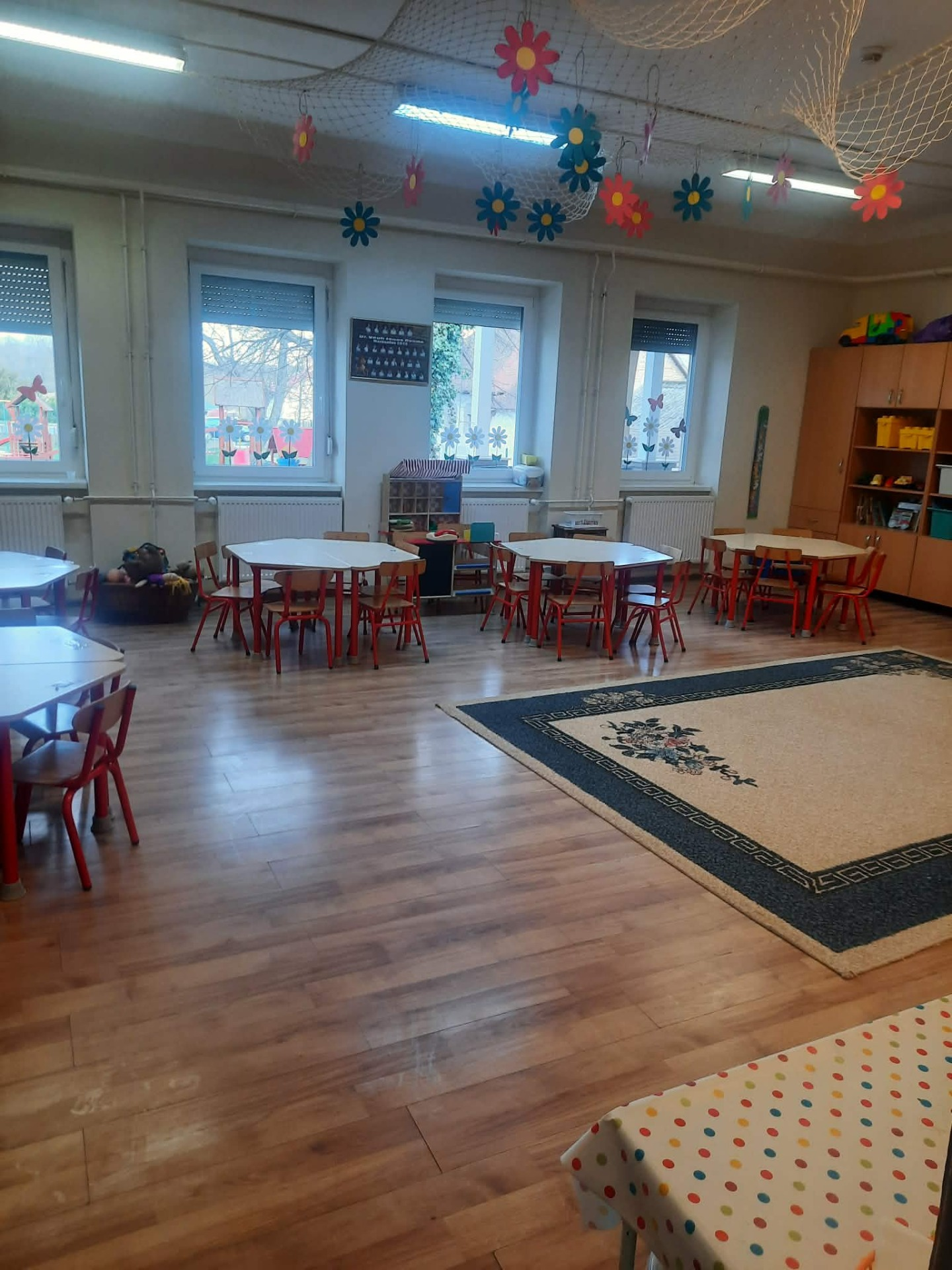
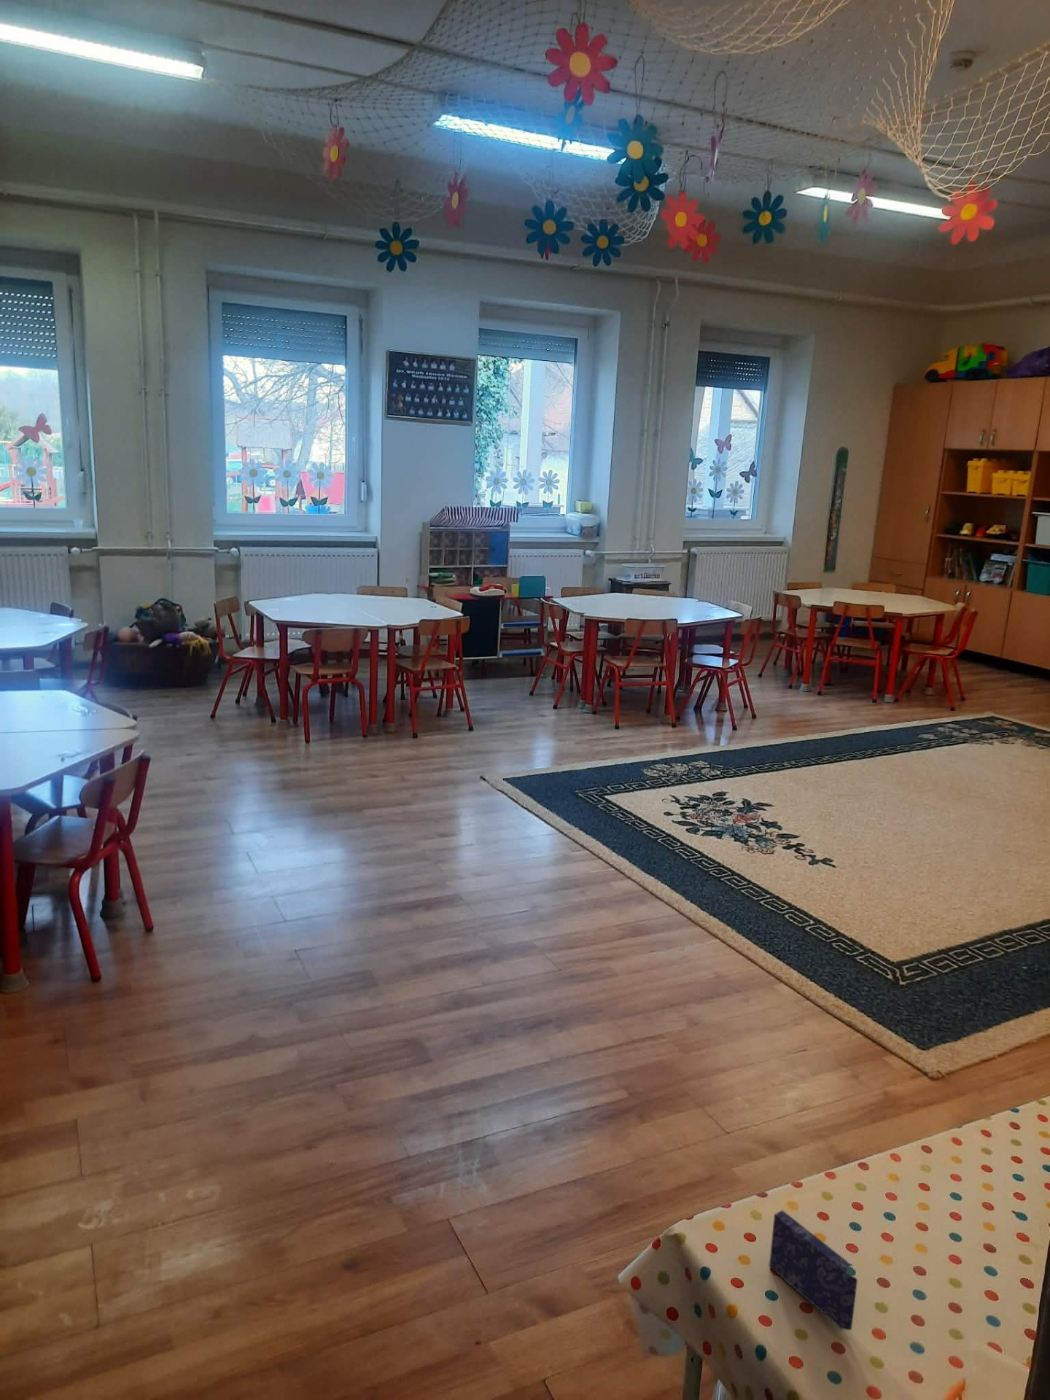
+ crayon box (814, 1268)
